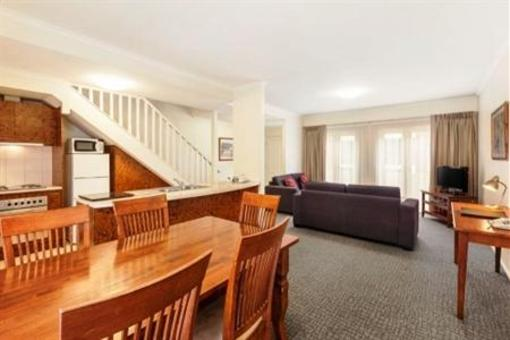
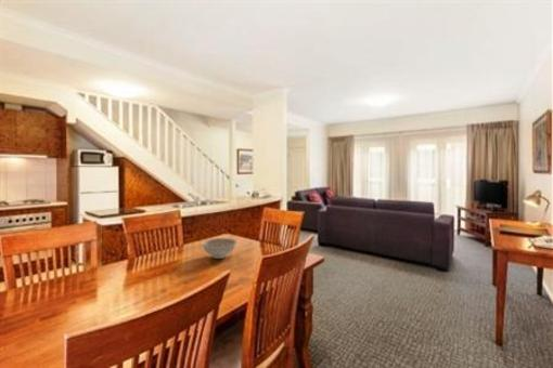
+ decorative bowl (219, 249)
